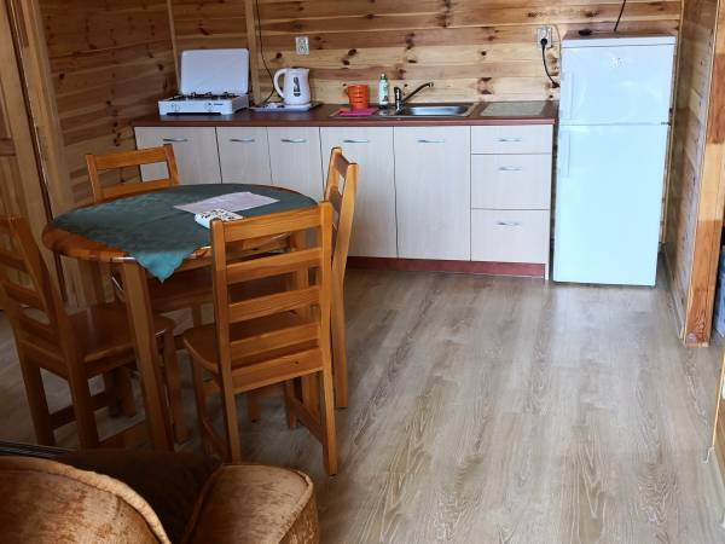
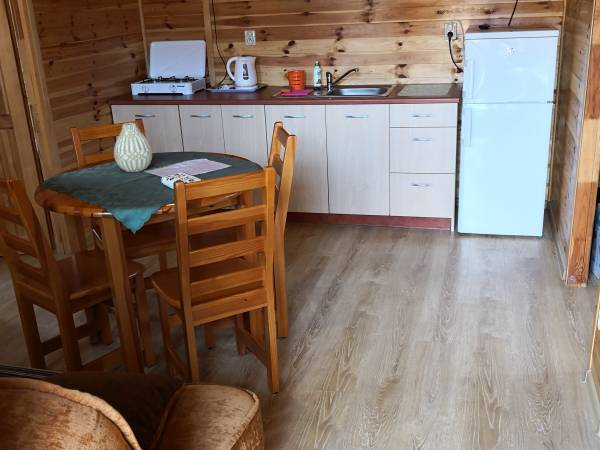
+ vase (132, 147)
